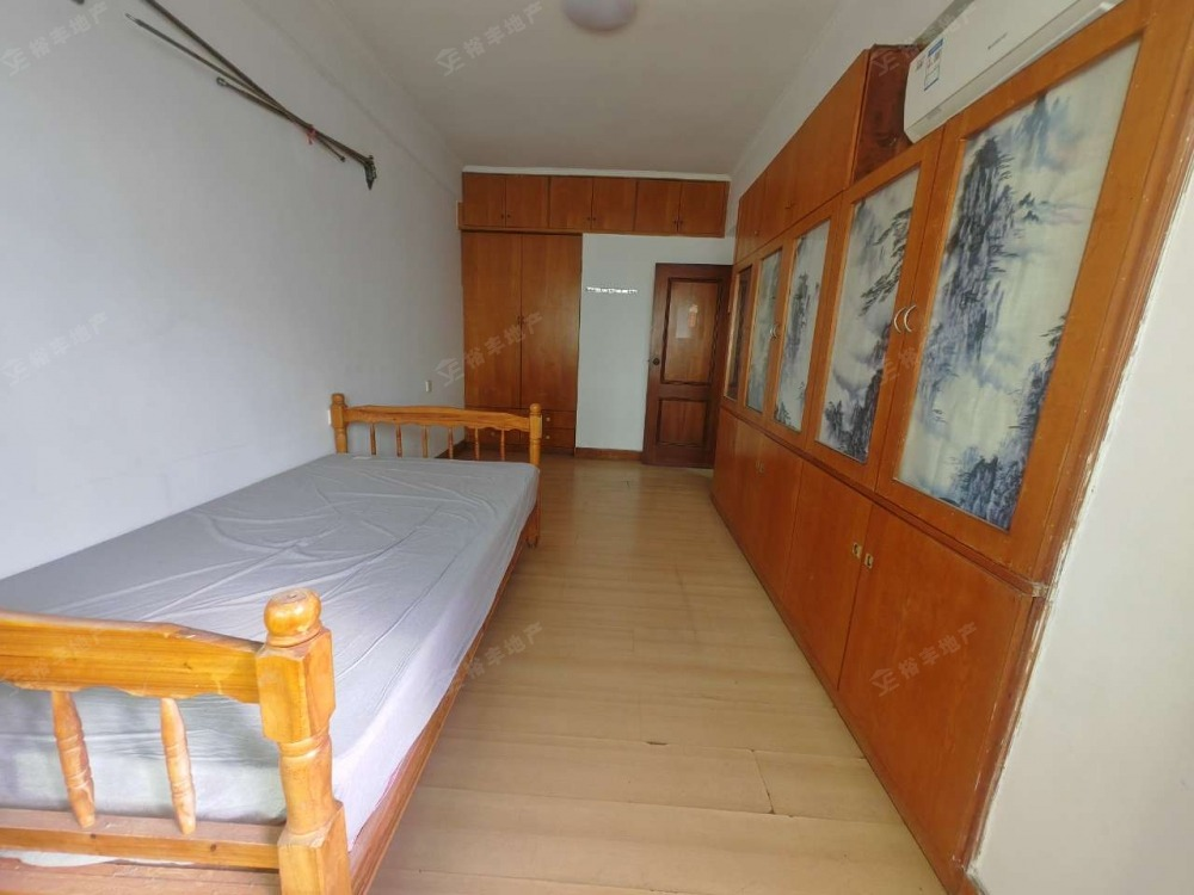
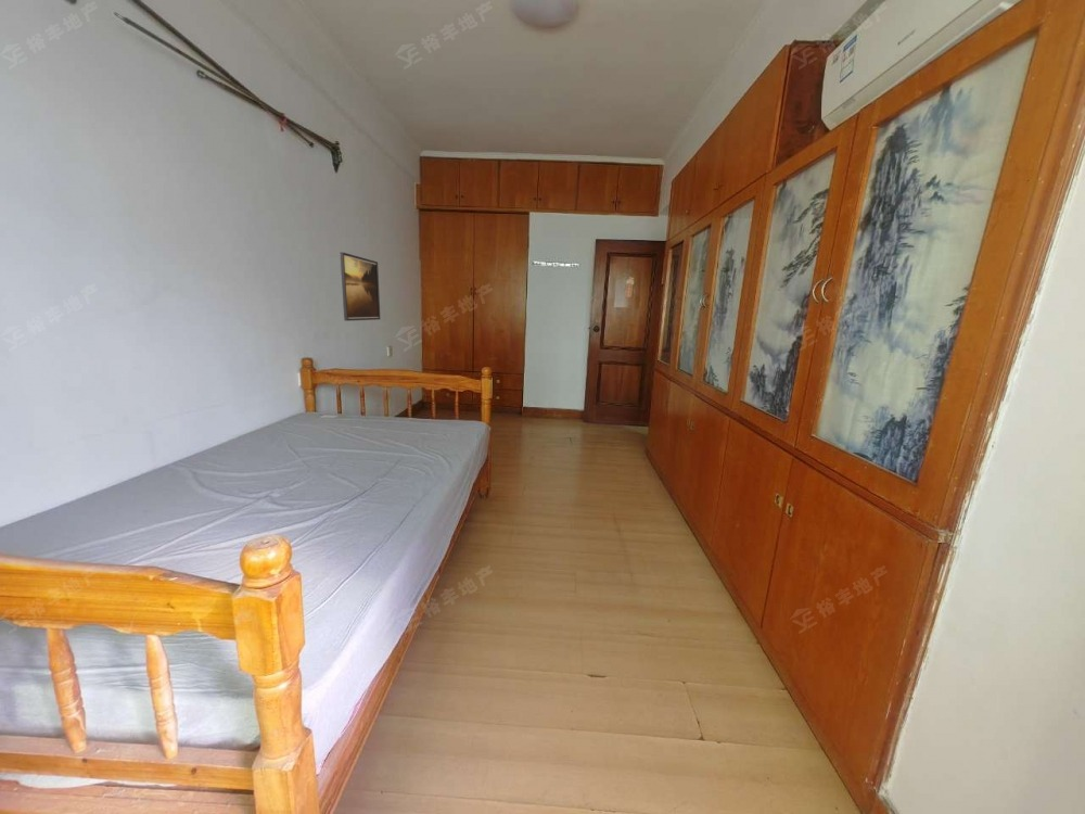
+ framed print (361, 289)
